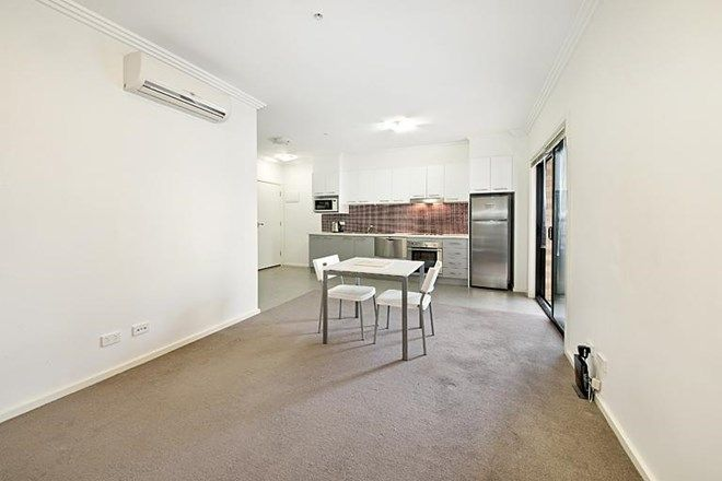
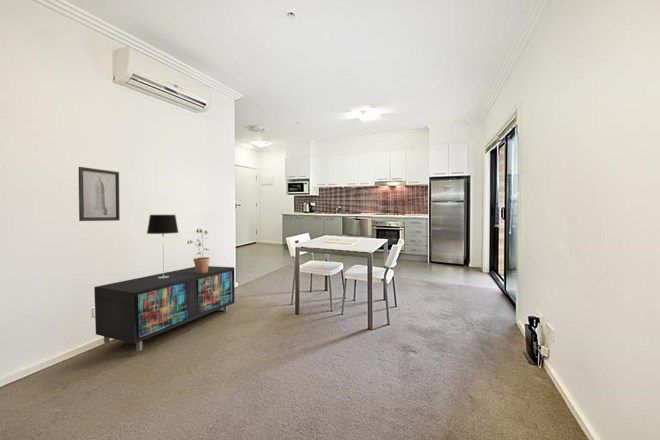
+ storage cabinet (175, 300)
+ table lamp (163, 247)
+ wall art (100, 195)
+ potted plant (199, 250)
